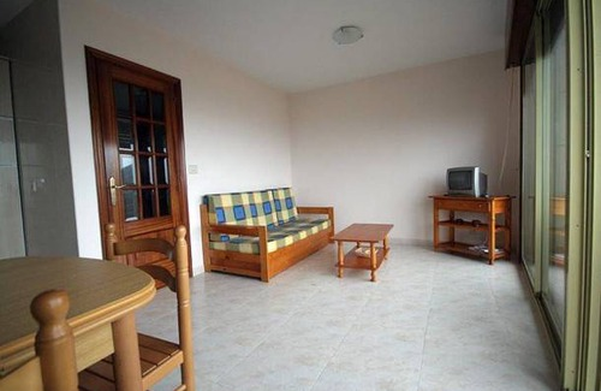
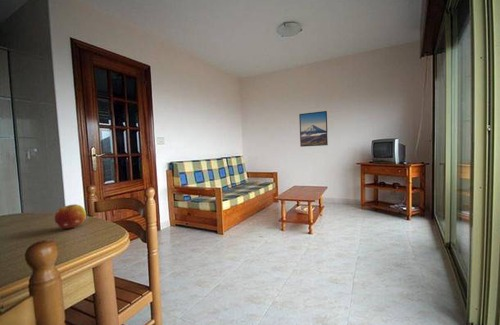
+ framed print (313, 129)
+ fruit (70, 216)
